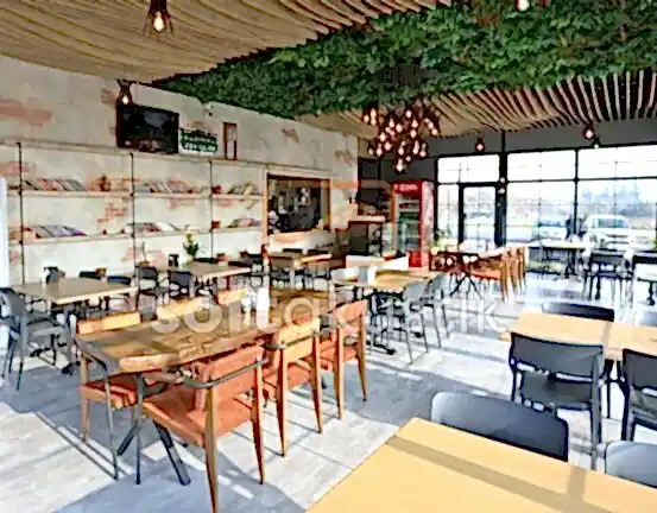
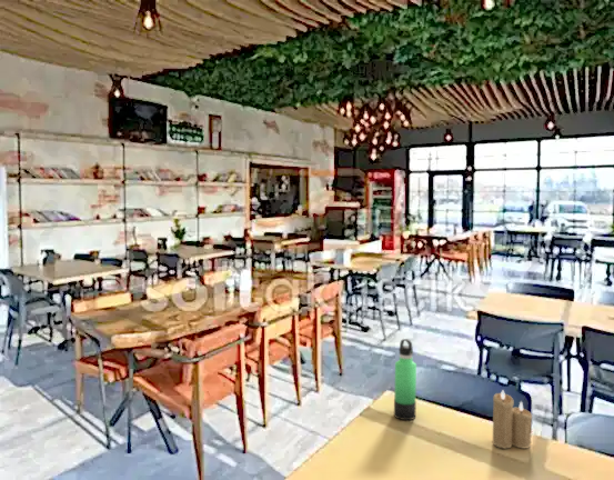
+ thermos bottle (405, 377)
+ candle (512, 417)
